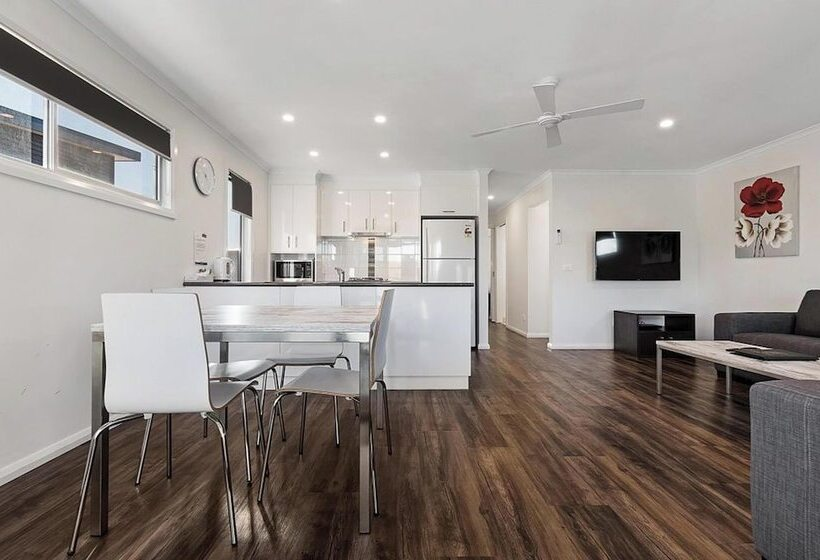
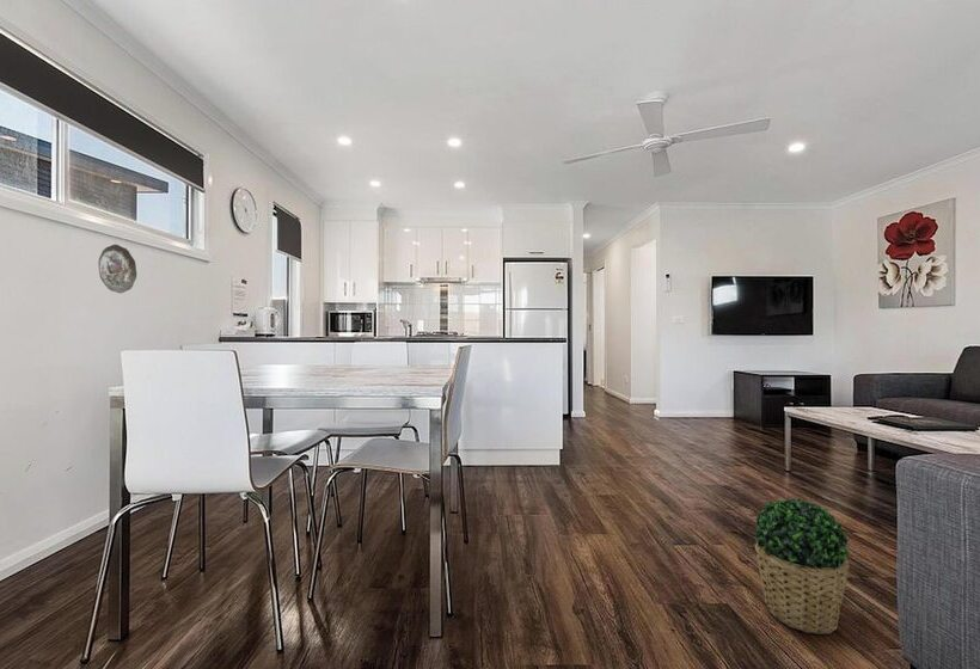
+ decorative plate (116, 269)
+ potted plant (798, 558)
